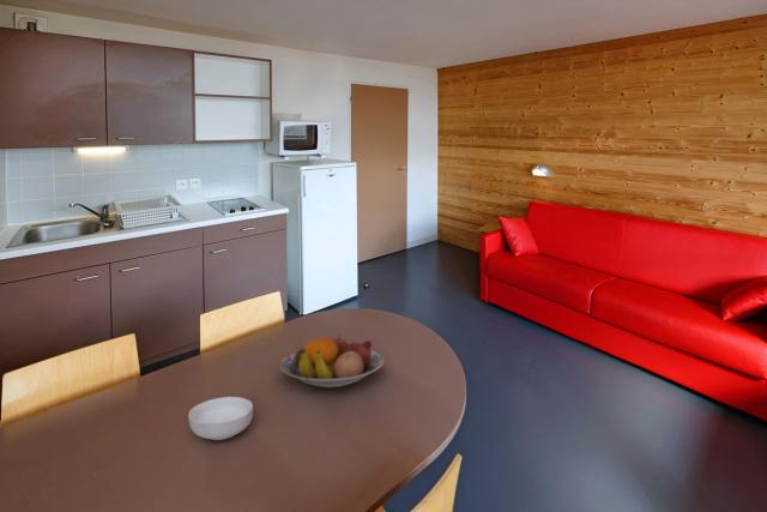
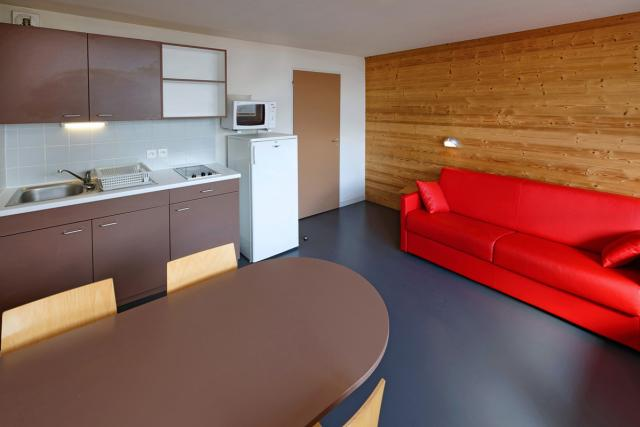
- fruit bowl (332, 356)
- cereal bowl (222, 421)
